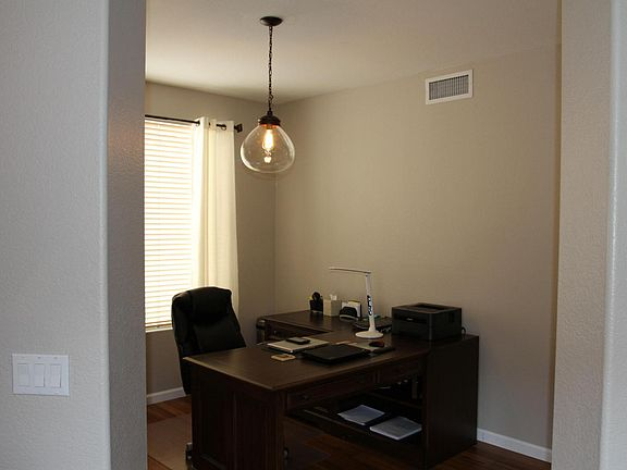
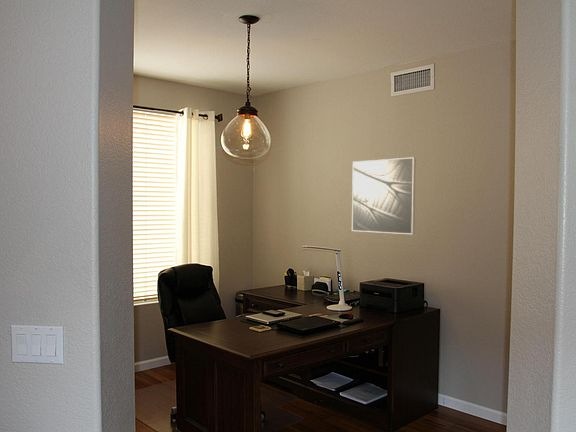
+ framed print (382, 196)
